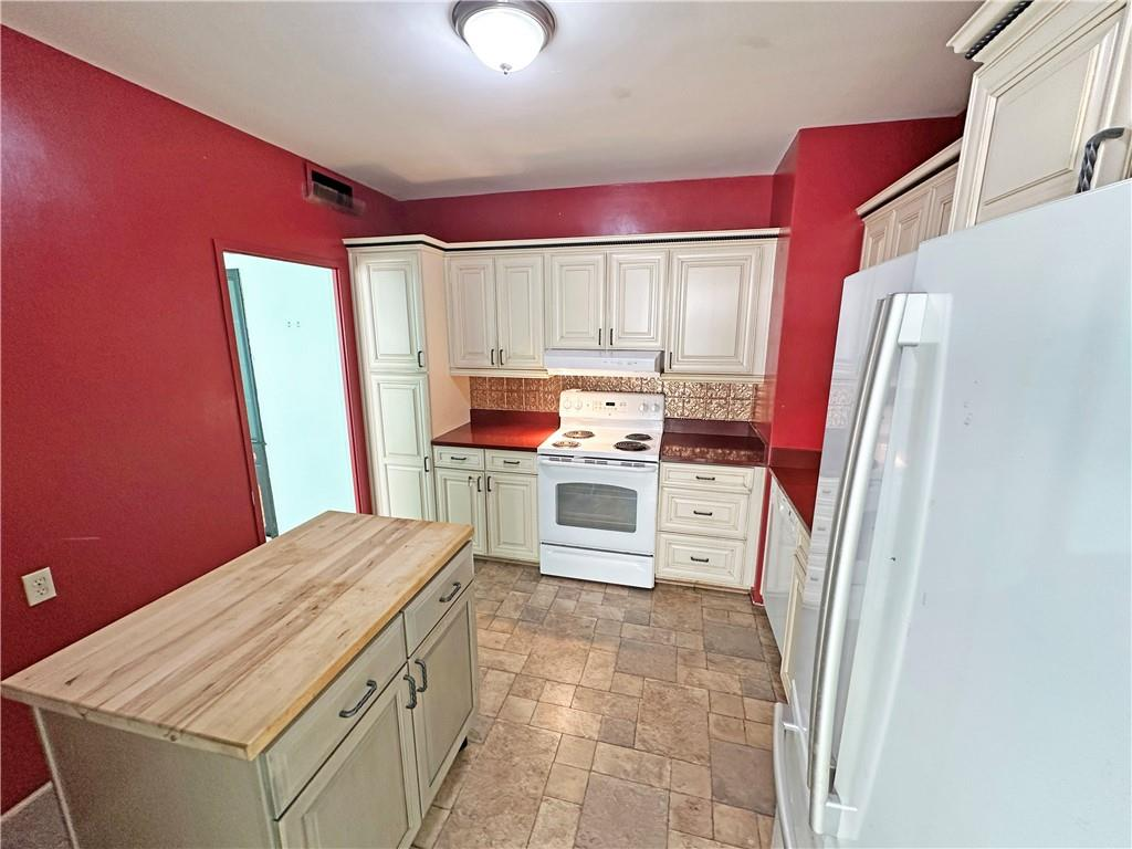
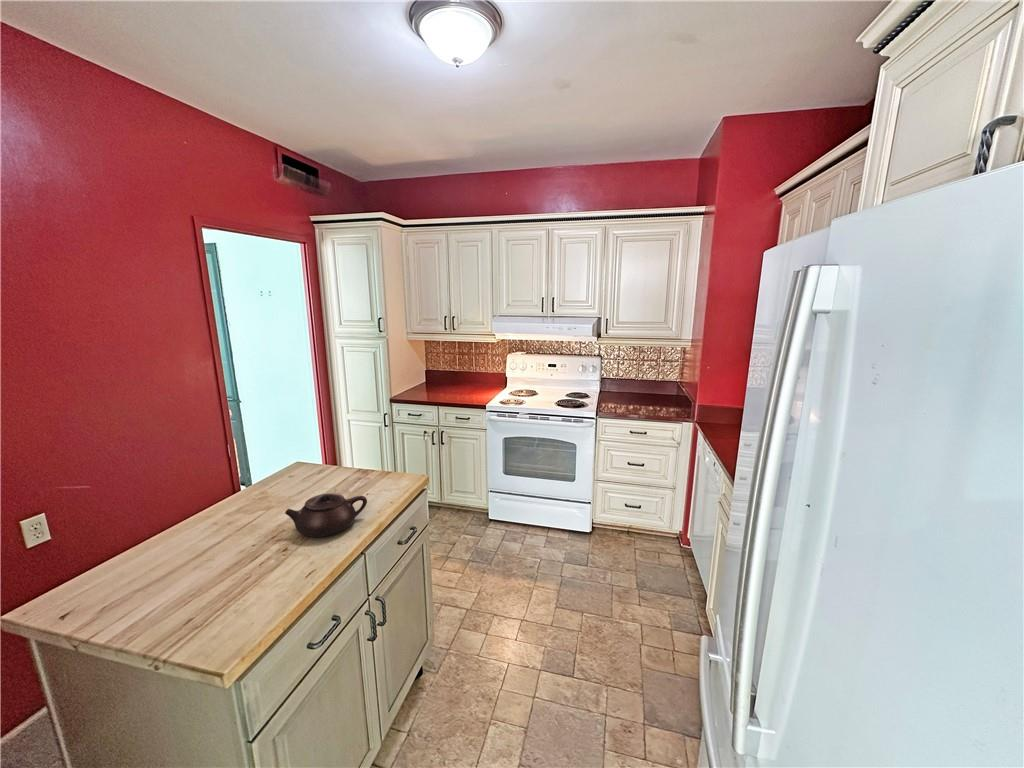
+ teapot (326, 510)
